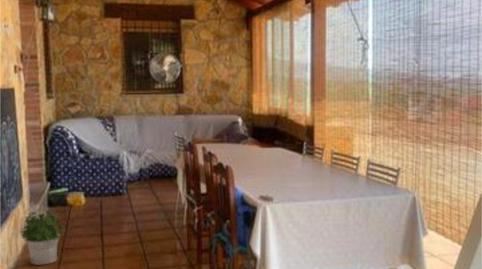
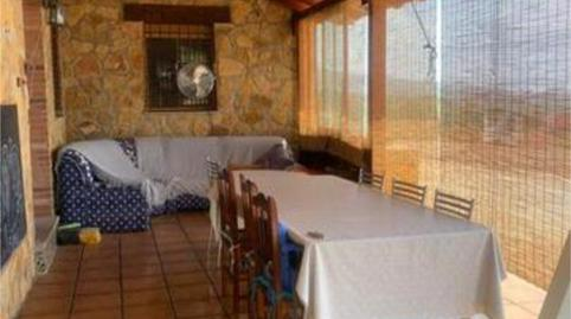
- potted plant (43, 237)
